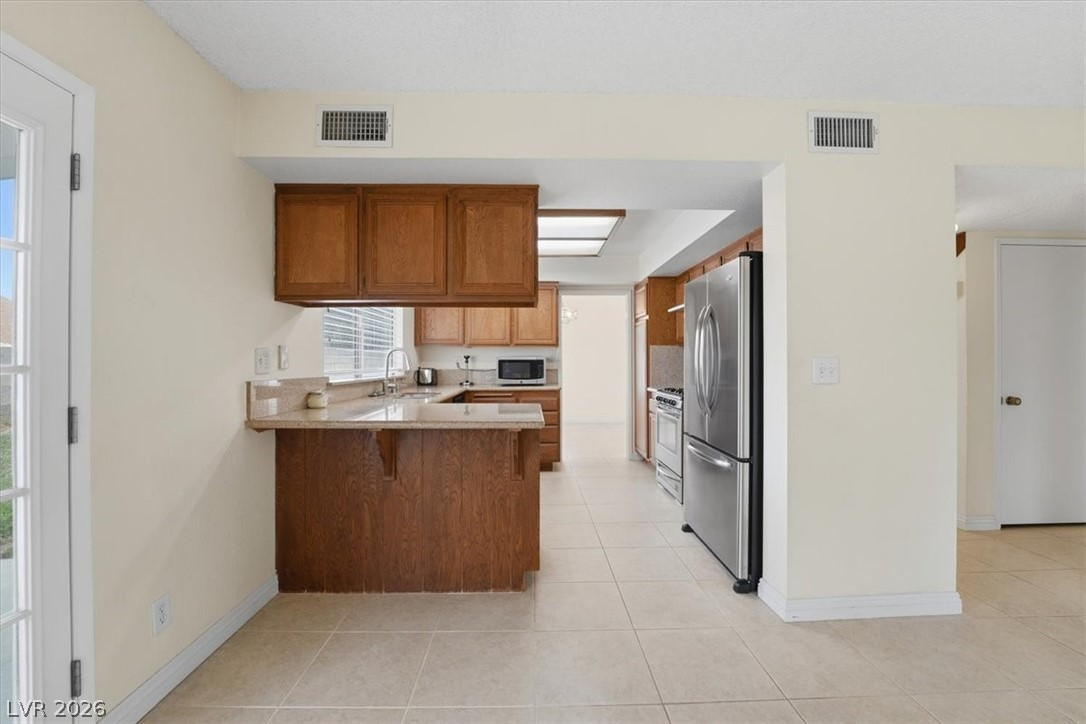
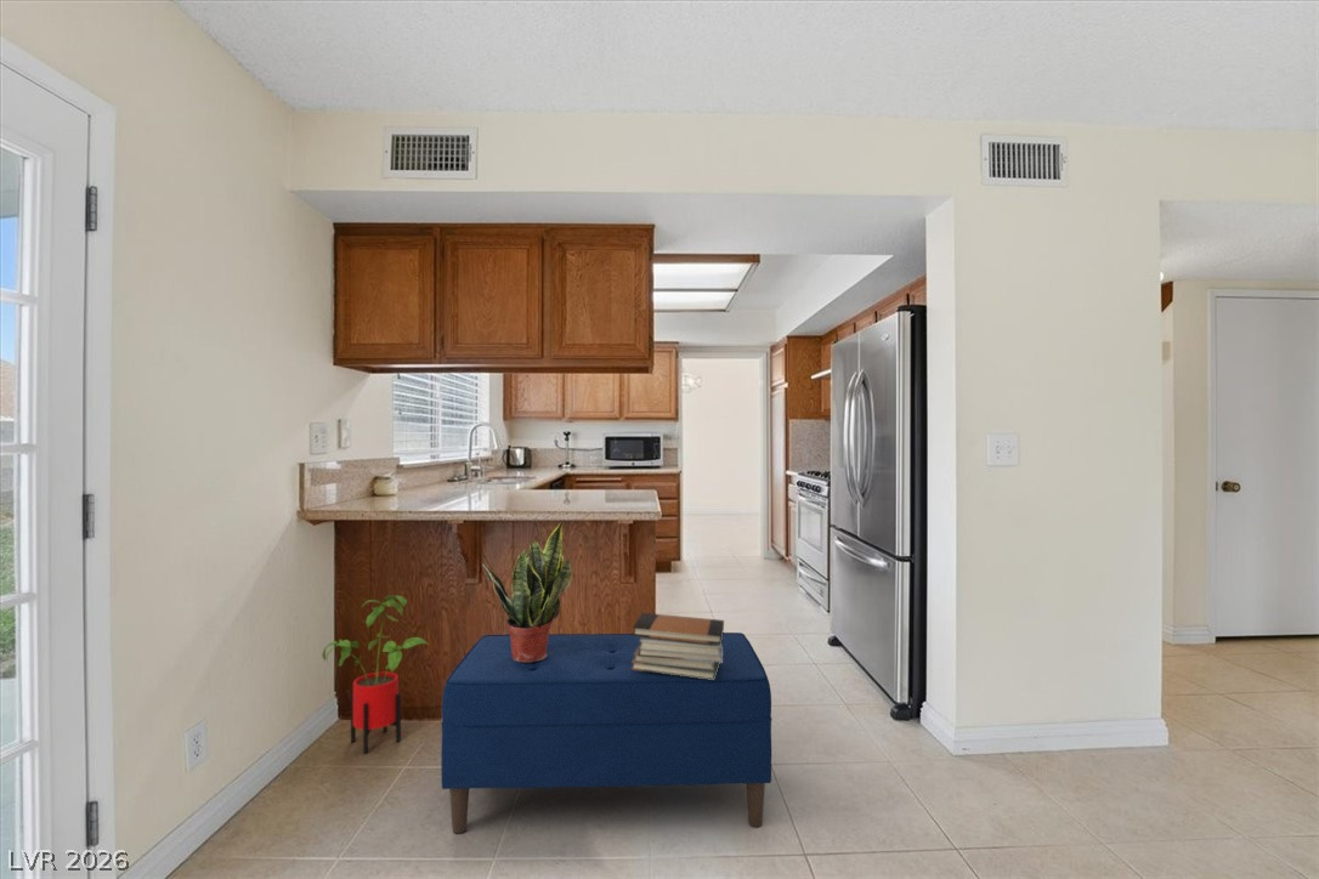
+ house plant (378, 669)
+ book stack (678, 646)
+ potted plant (530, 586)
+ bench (611, 722)
